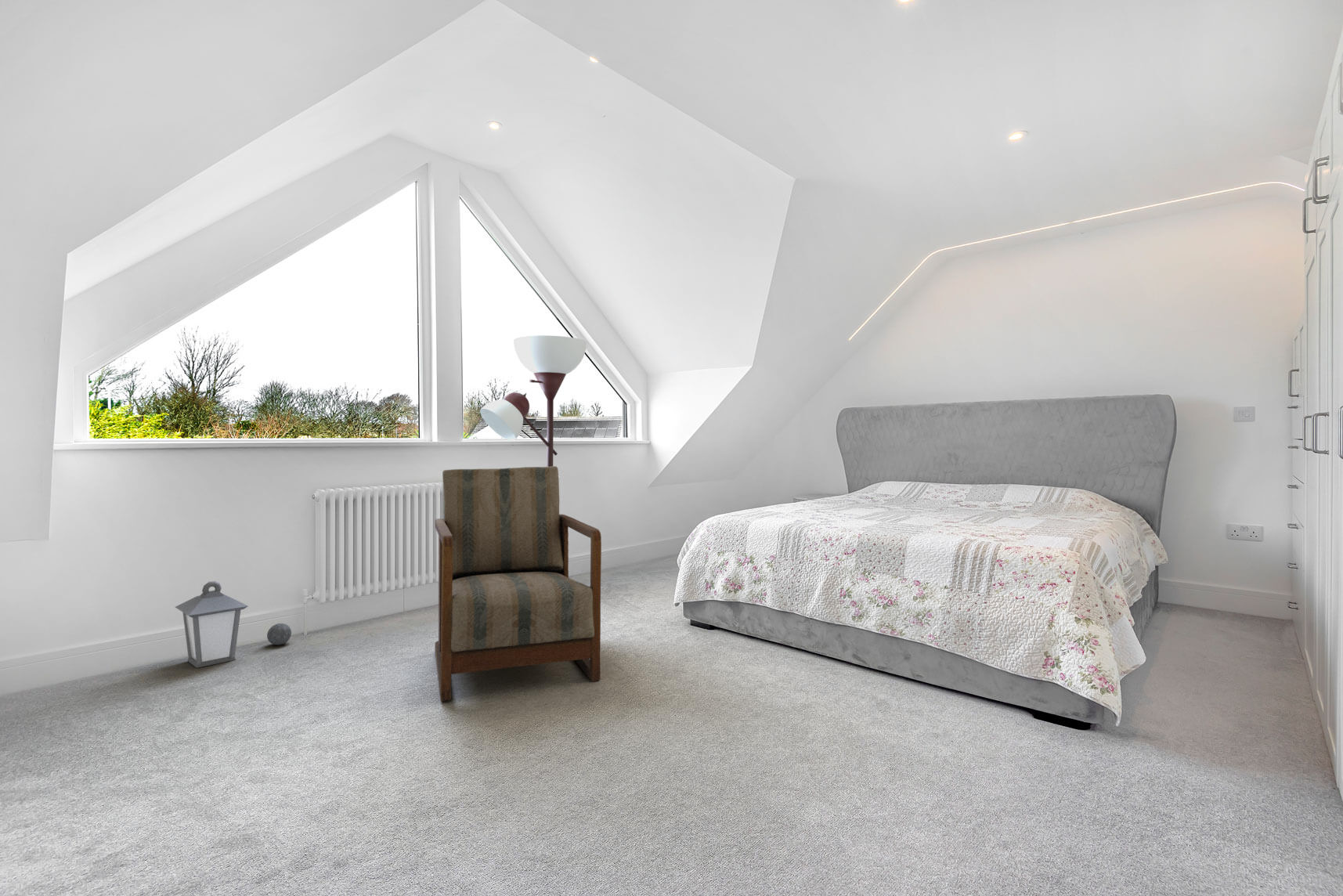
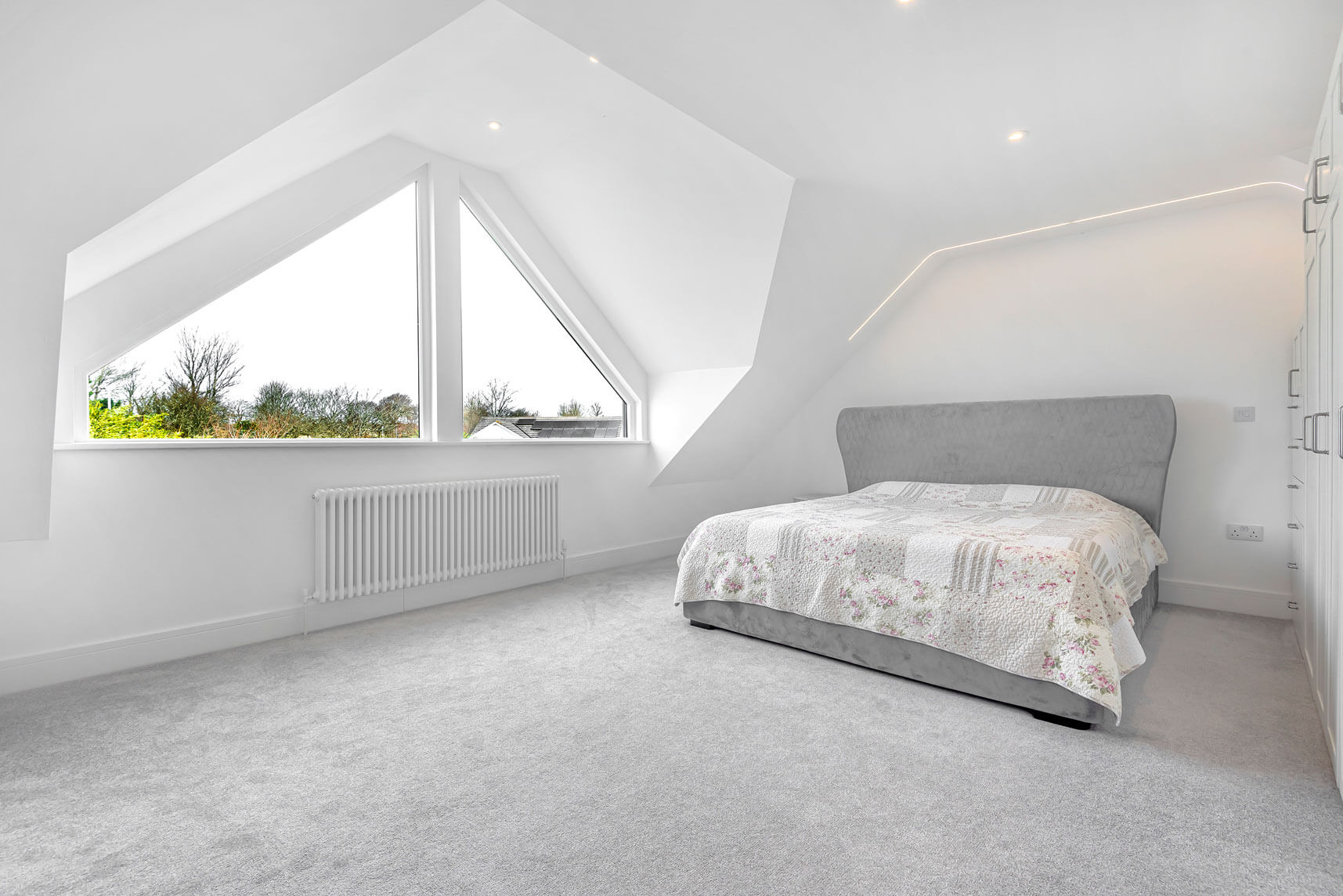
- lantern (211, 620)
- armchair (511, 566)
- floor lamp (547, 466)
- decorative ball (279, 634)
